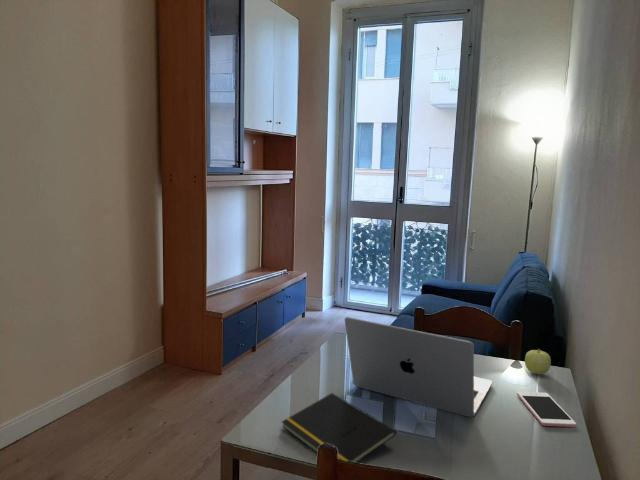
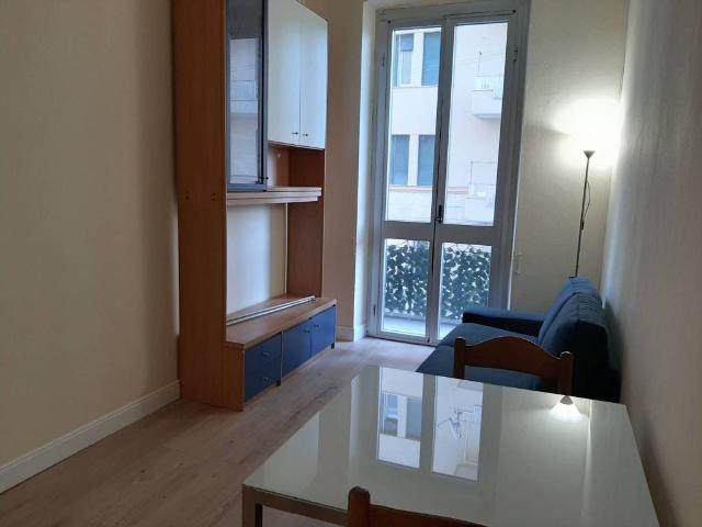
- laptop (422, 352)
- cell phone (544, 408)
- fruit (537, 361)
- notepad (336, 428)
